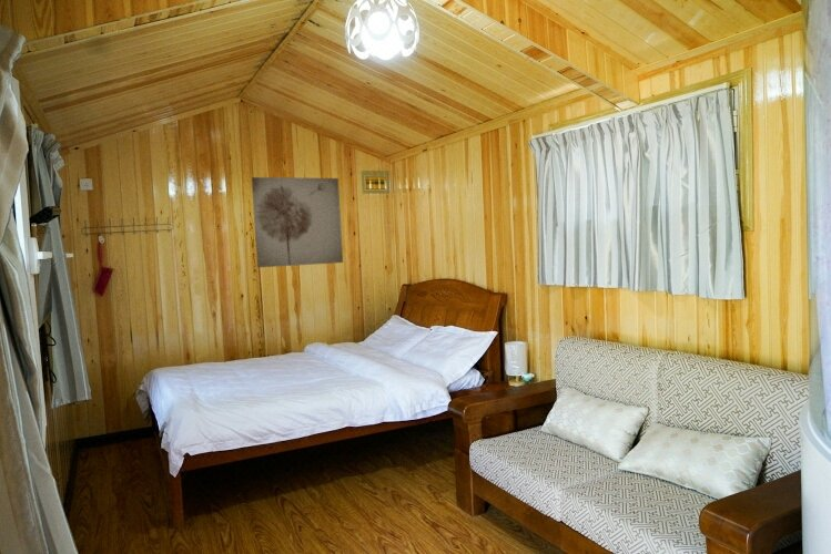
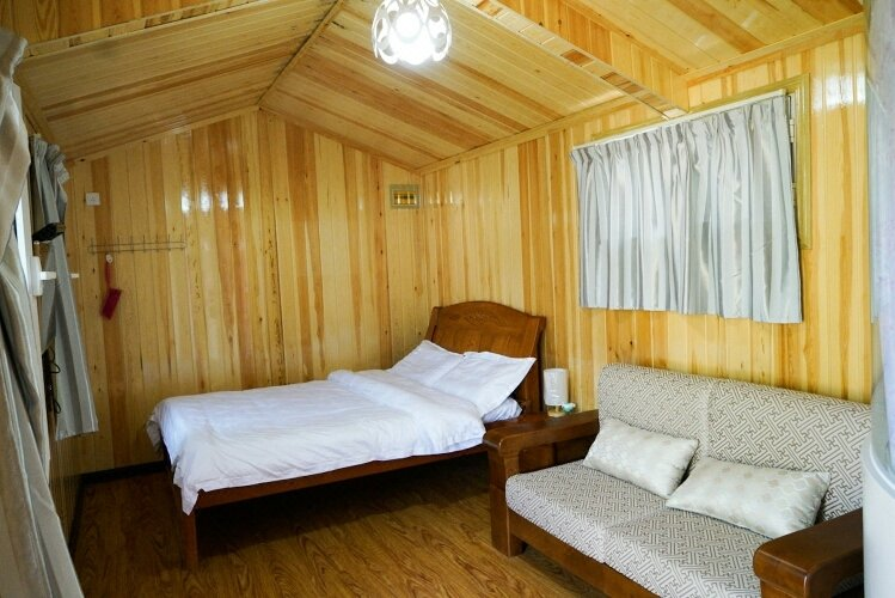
- wall art (298, 222)
